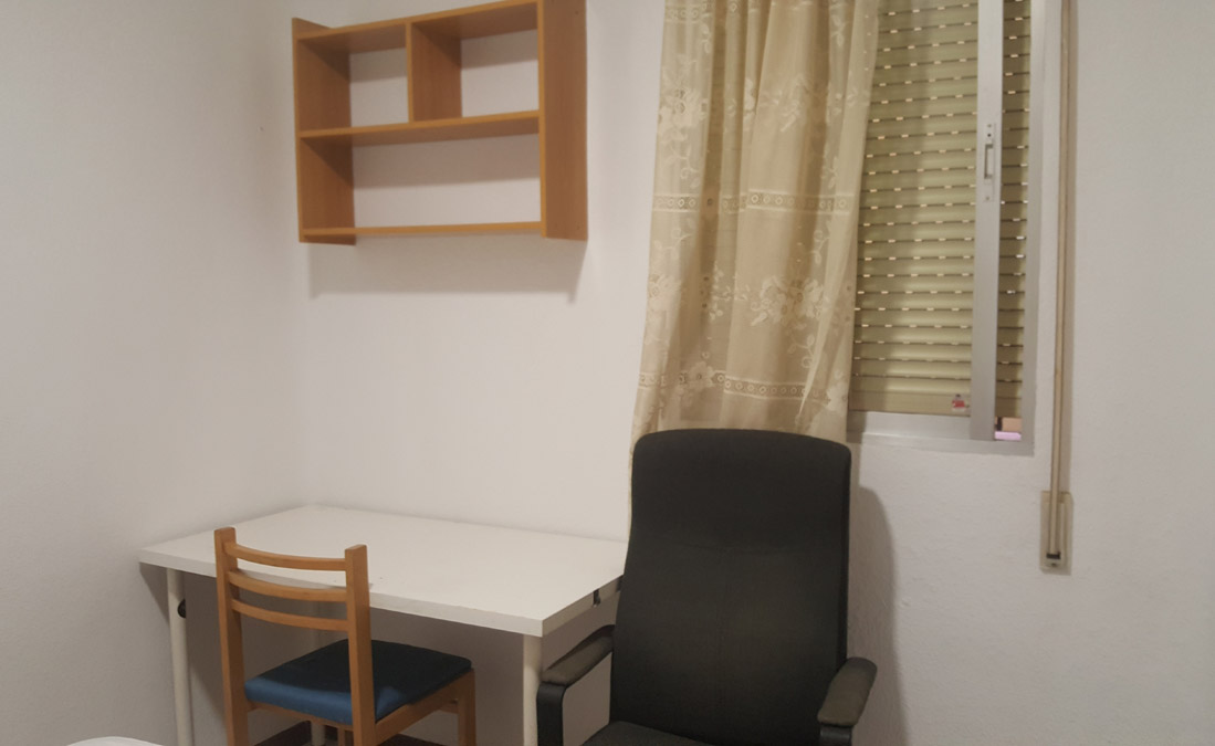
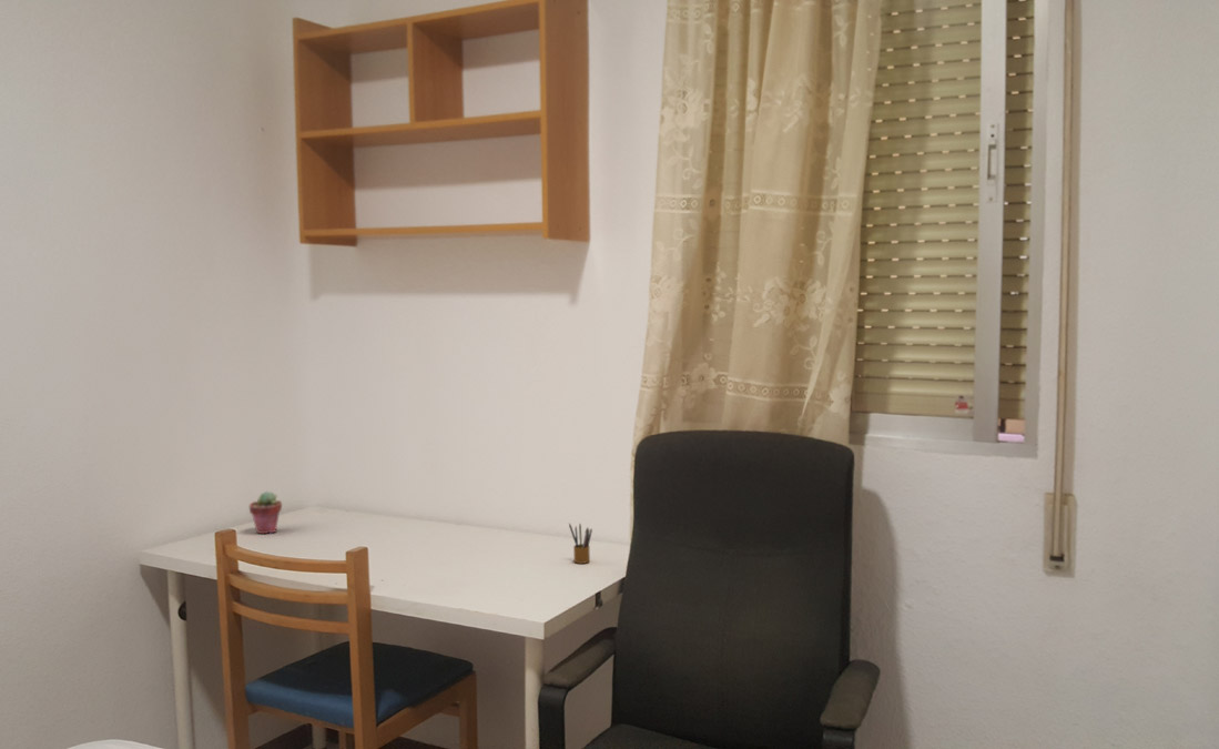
+ pencil box (580, 541)
+ potted succulent (265, 510)
